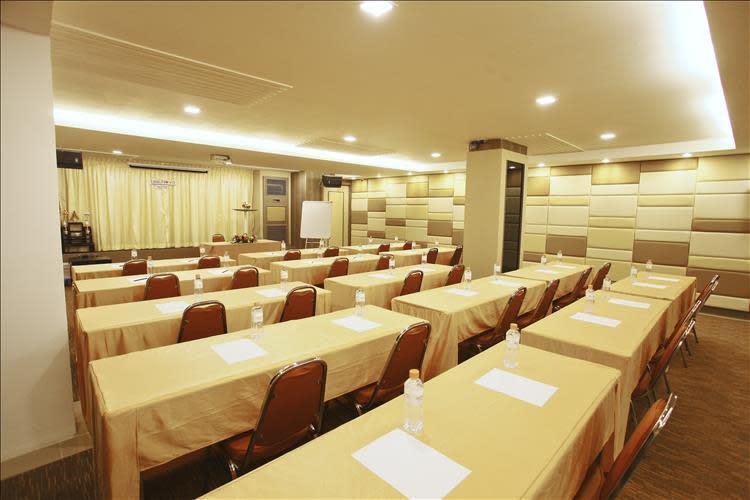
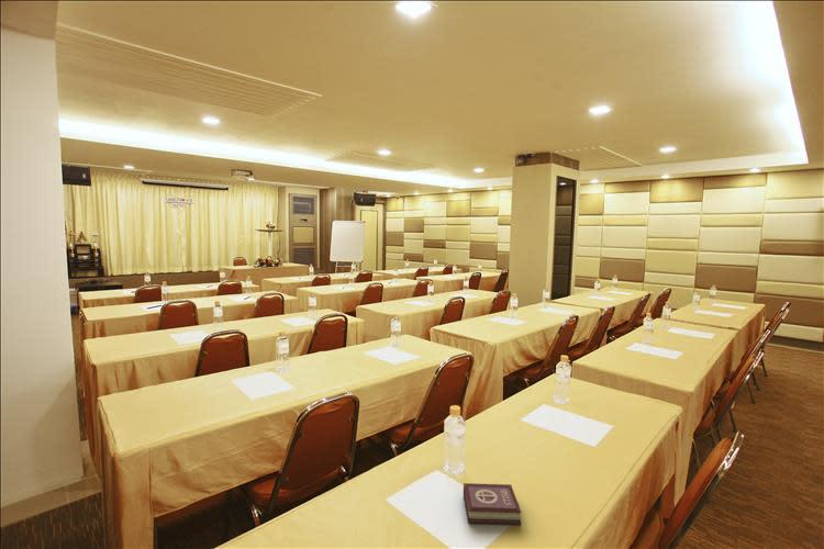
+ book (490, 502)
